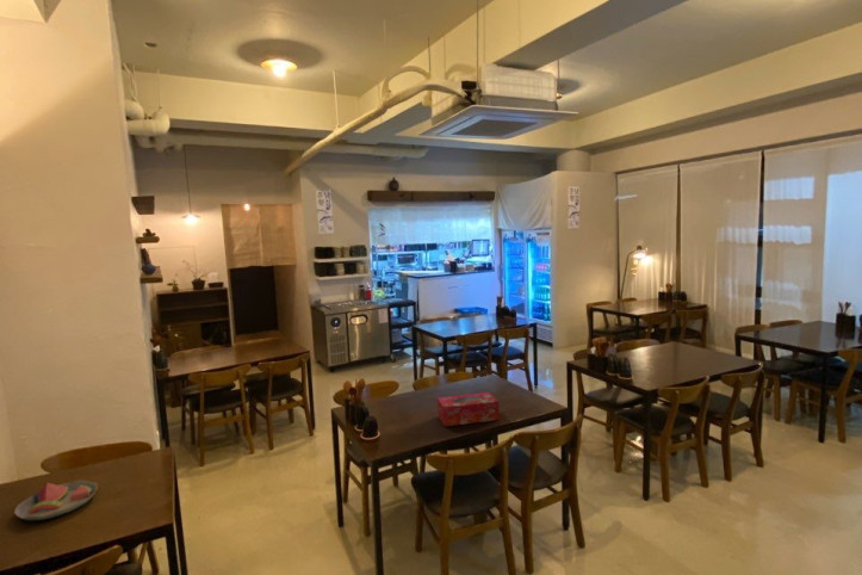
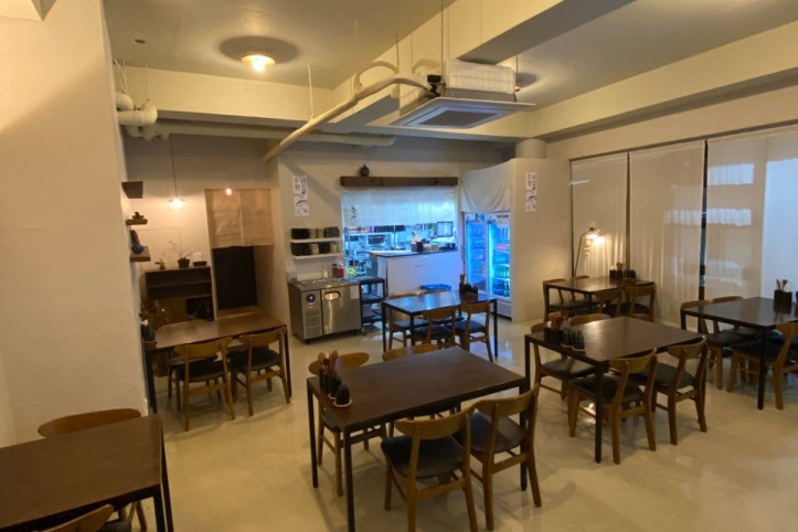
- tissue box (467, 408)
- dish (57, 495)
